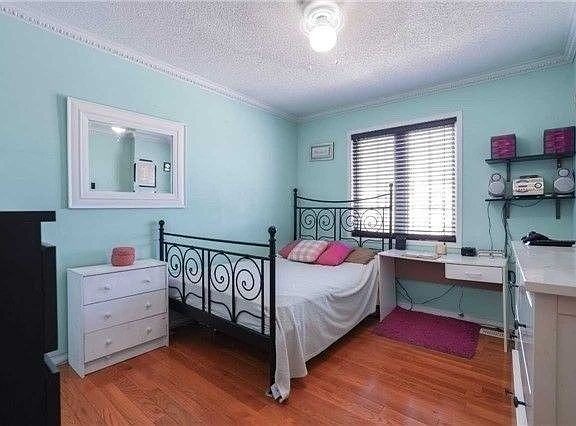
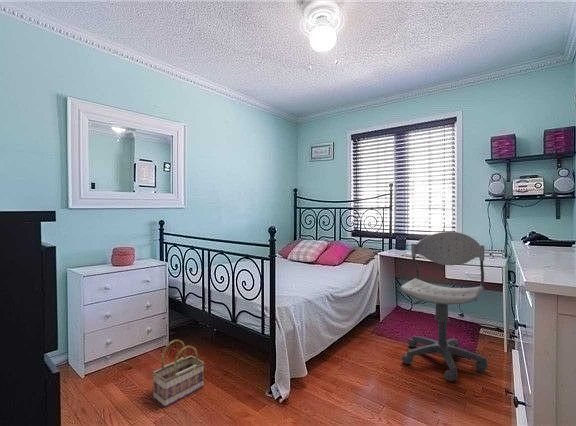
+ office chair (442, 297)
+ basket (179, 367)
